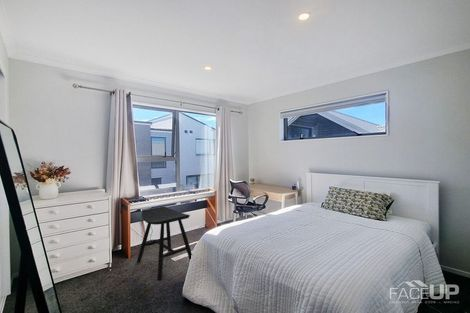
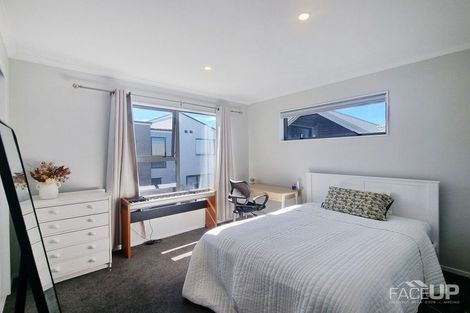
- stool (165, 238)
